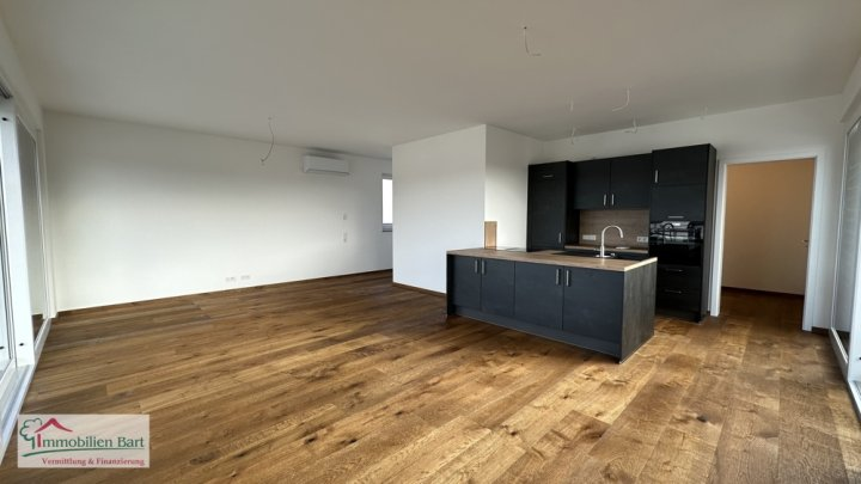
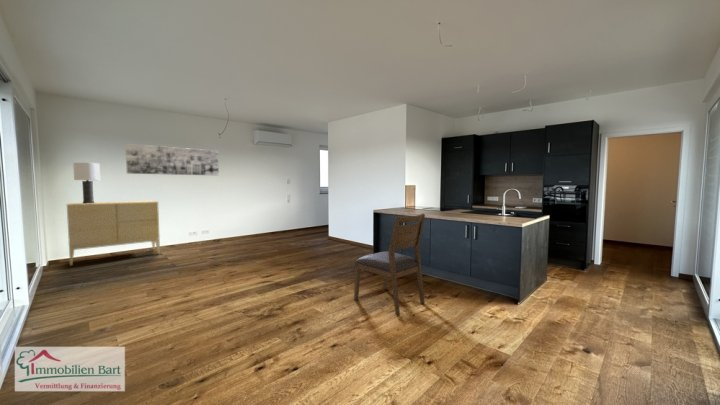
+ lamp (87, 182)
+ wall art (176, 161)
+ sideboard (115, 229)
+ chair (390, 257)
